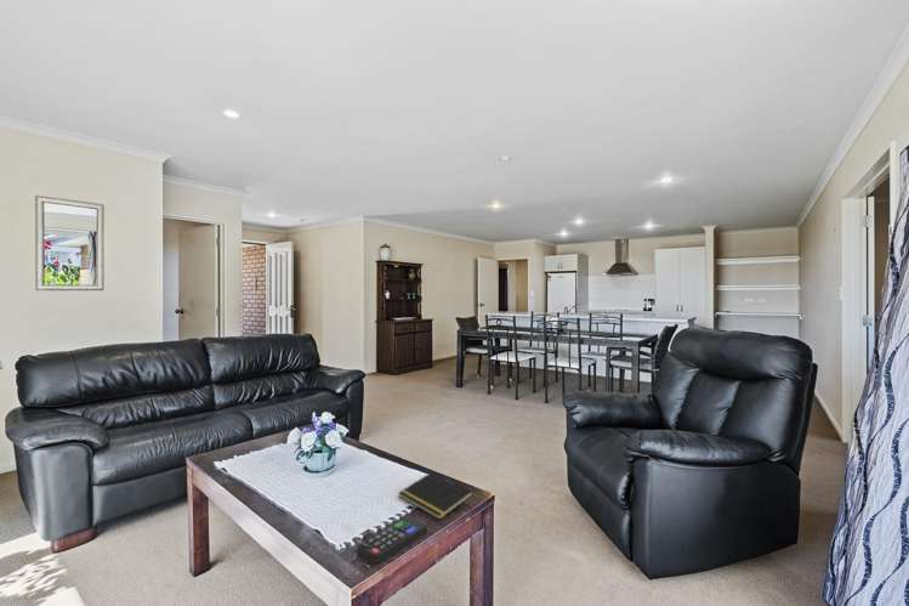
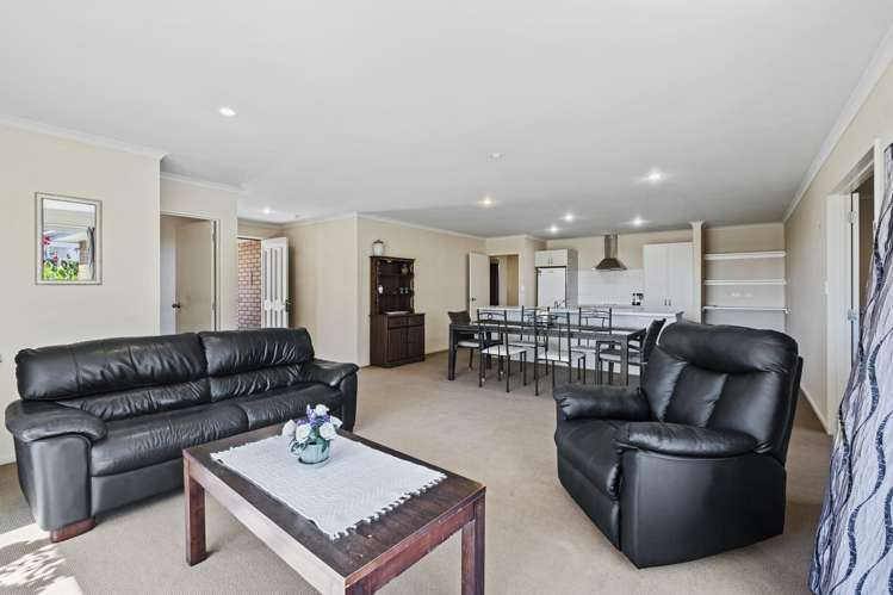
- remote control (393, 537)
- notepad (434, 493)
